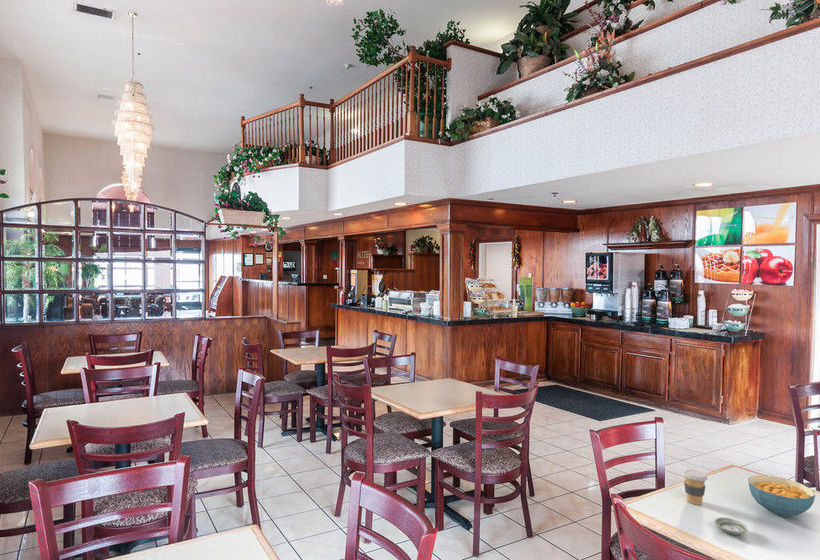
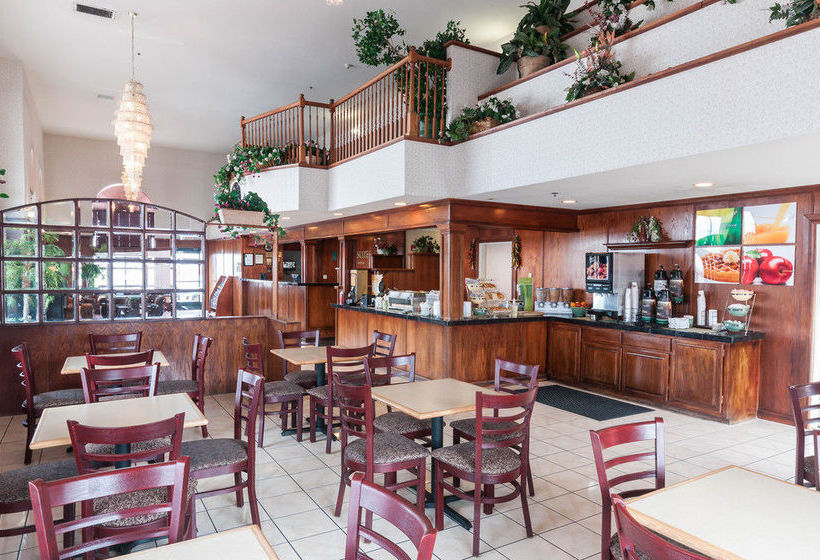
- cereal bowl (779, 499)
- coffee cup (694, 487)
- saucer (730, 527)
